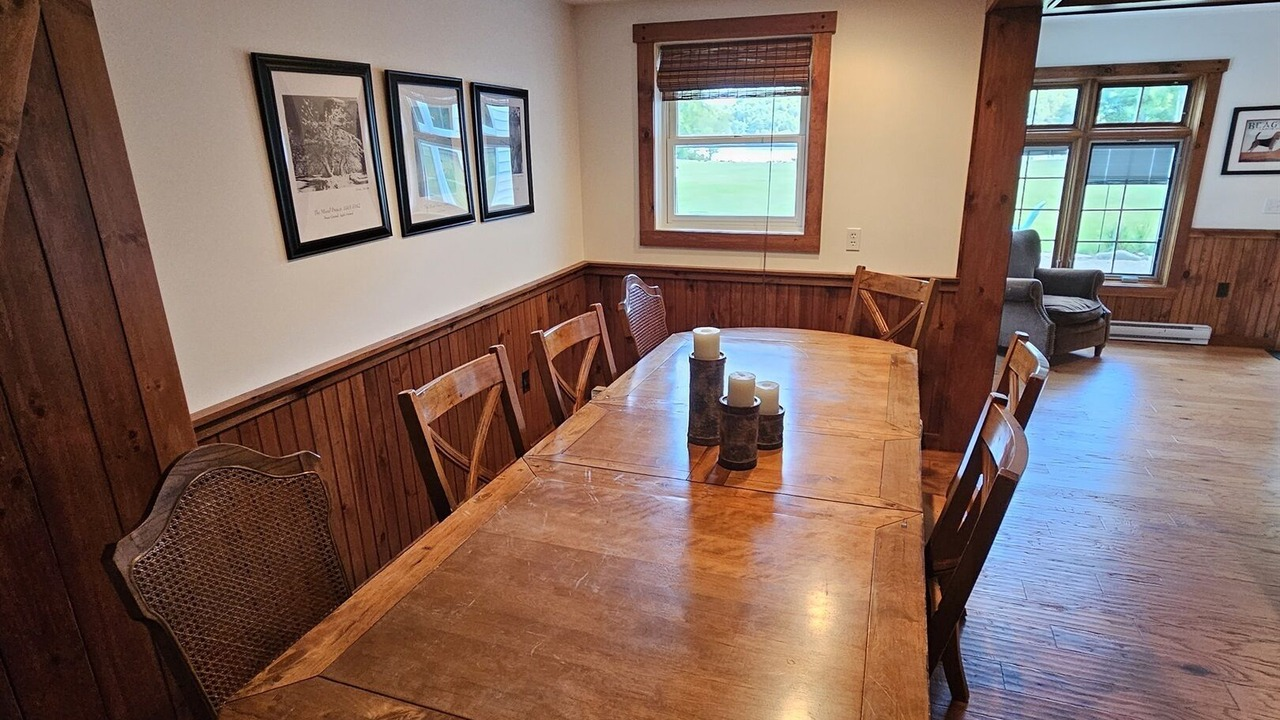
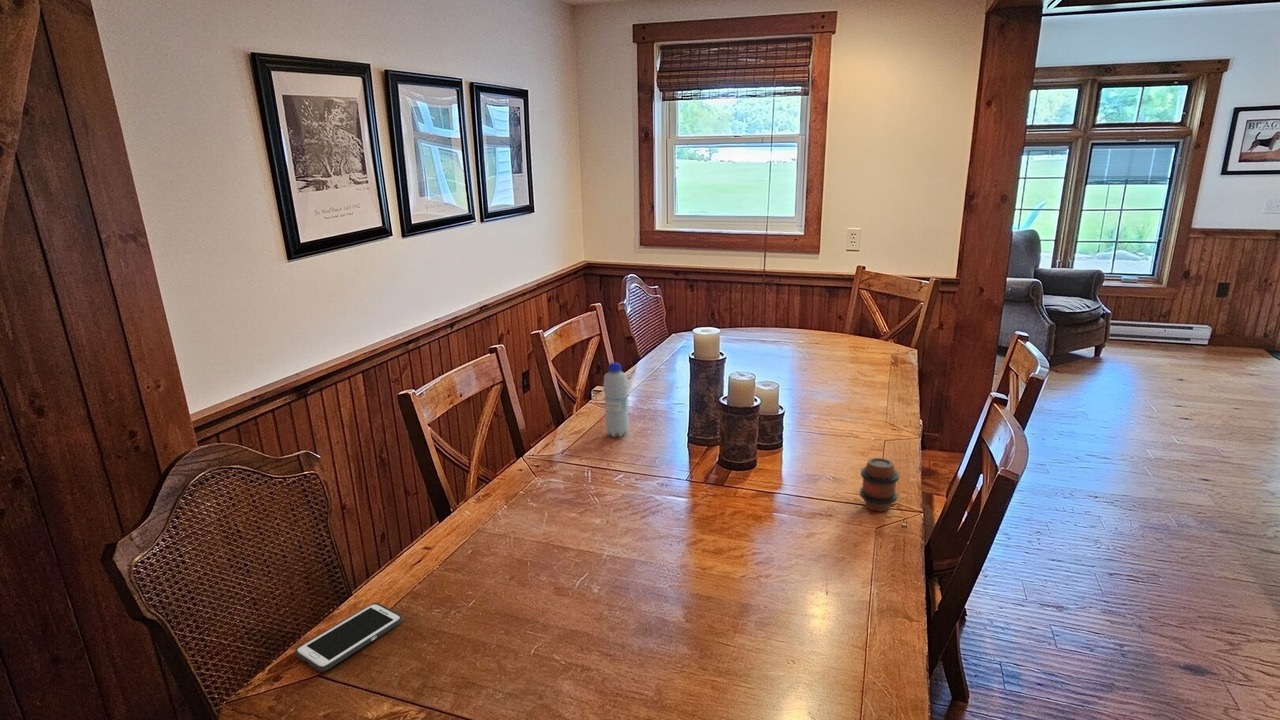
+ cell phone (350, 635)
+ bottle (616, 398)
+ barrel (879, 484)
